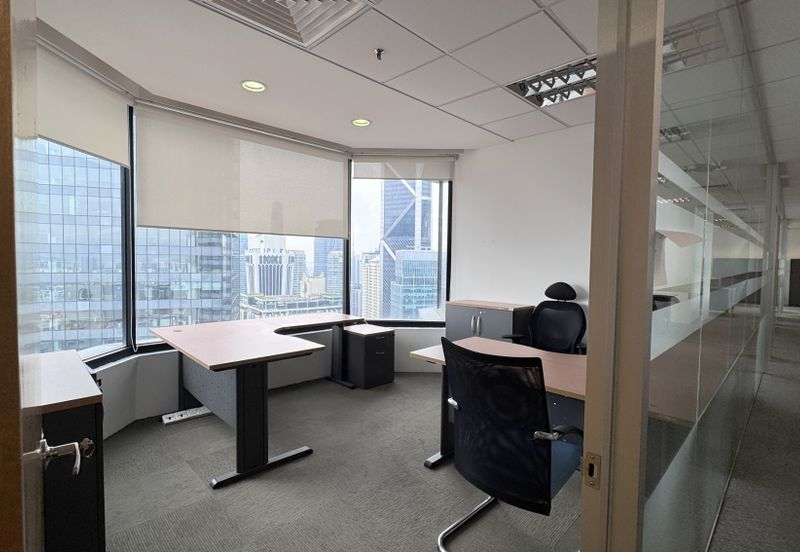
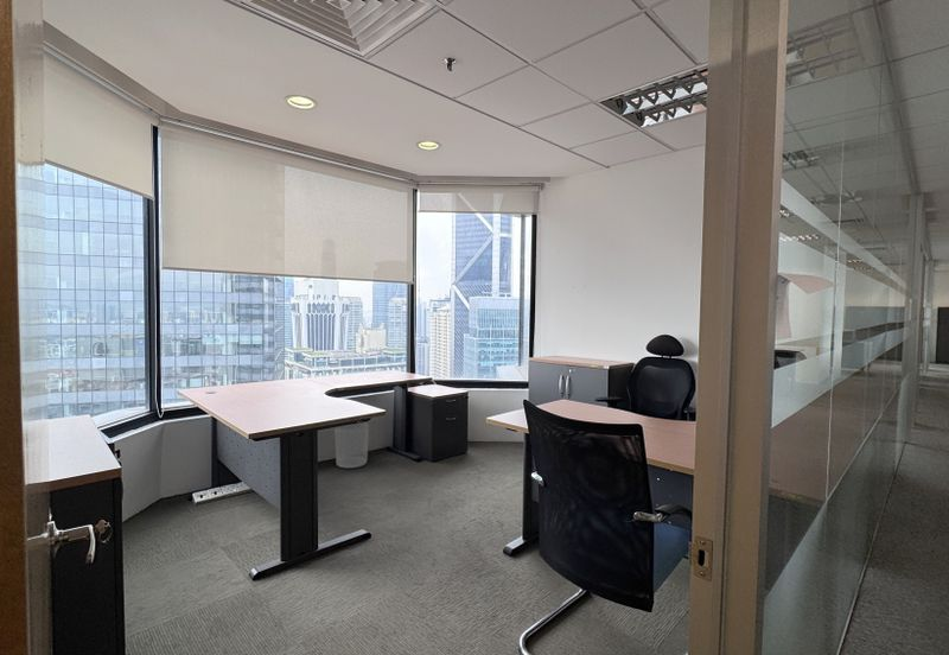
+ waste bin (351, 444)
